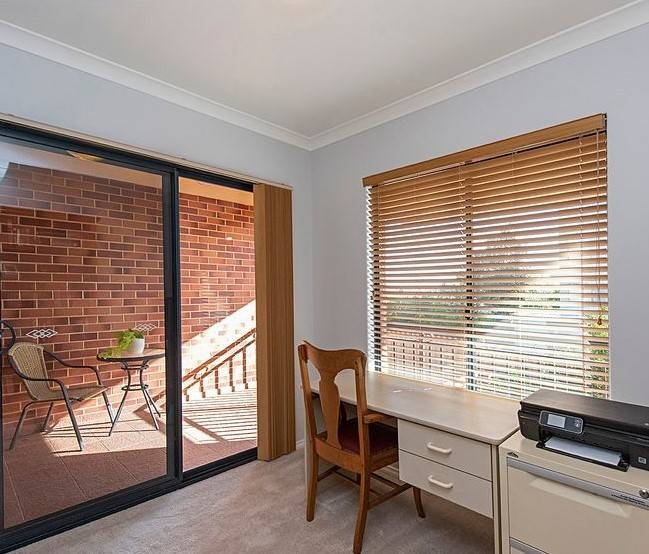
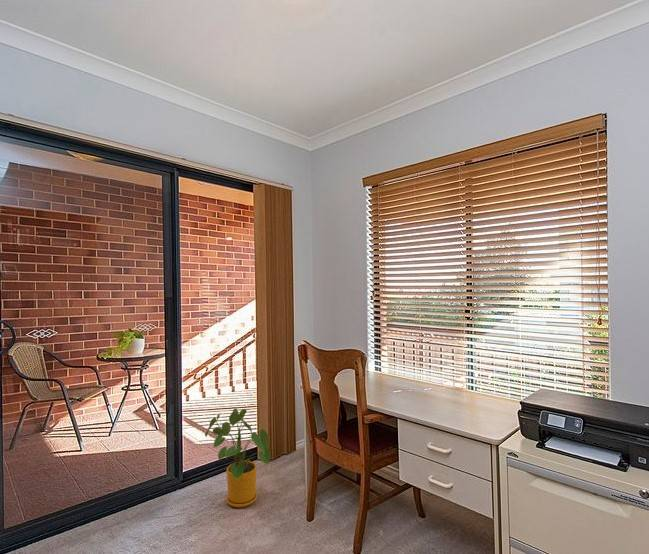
+ house plant (237, 459)
